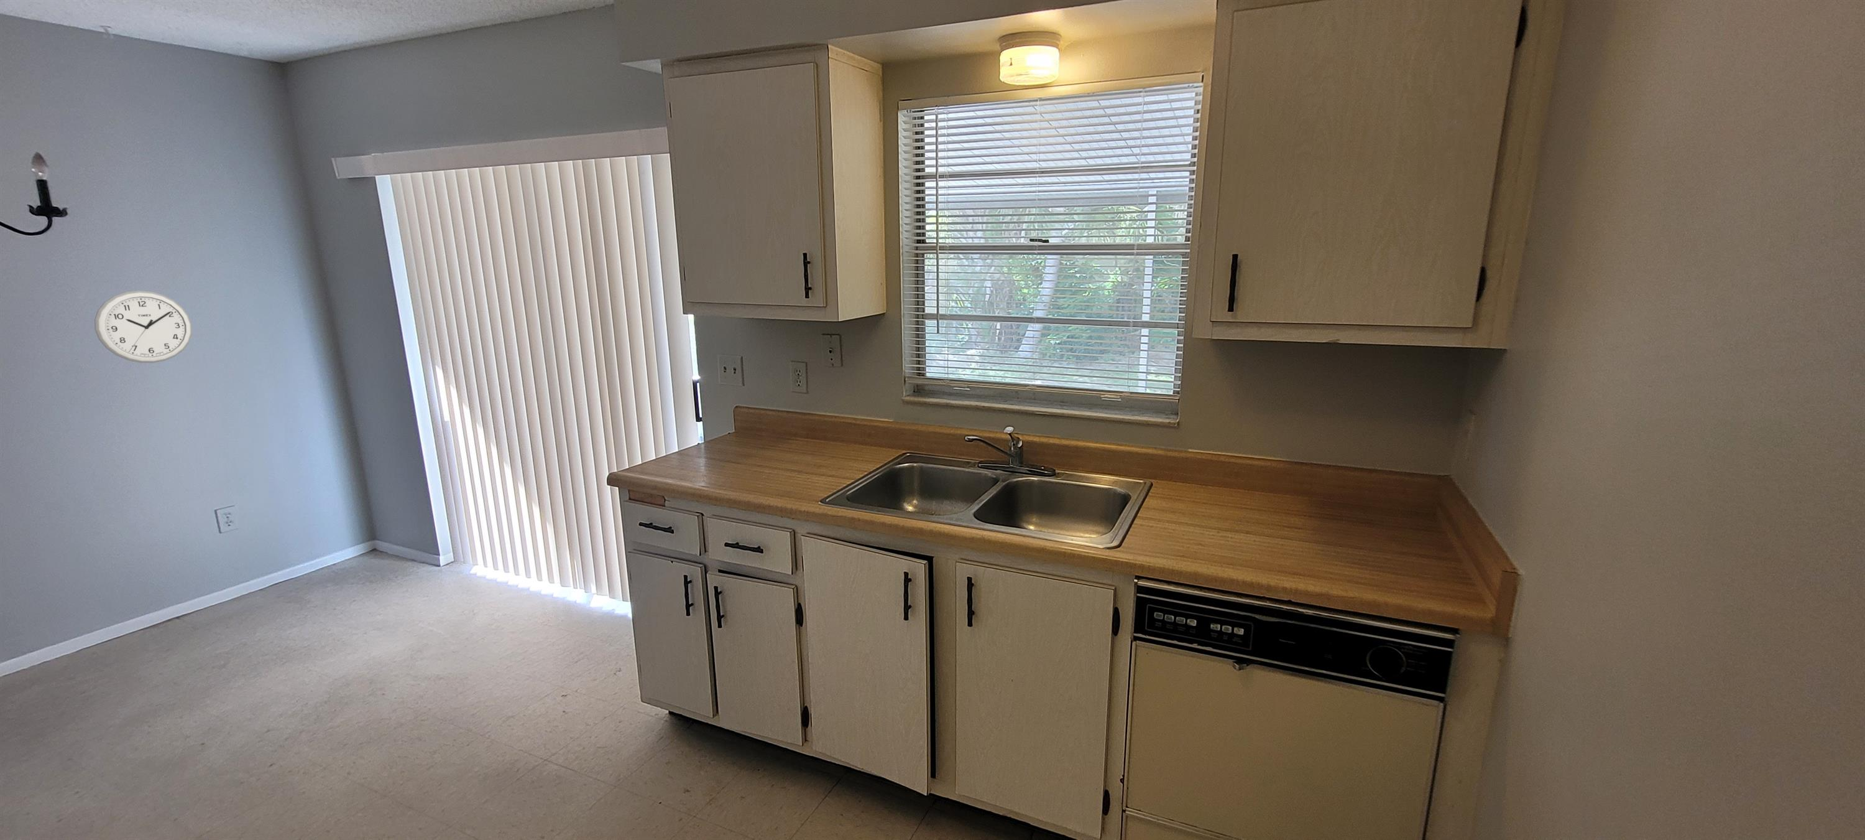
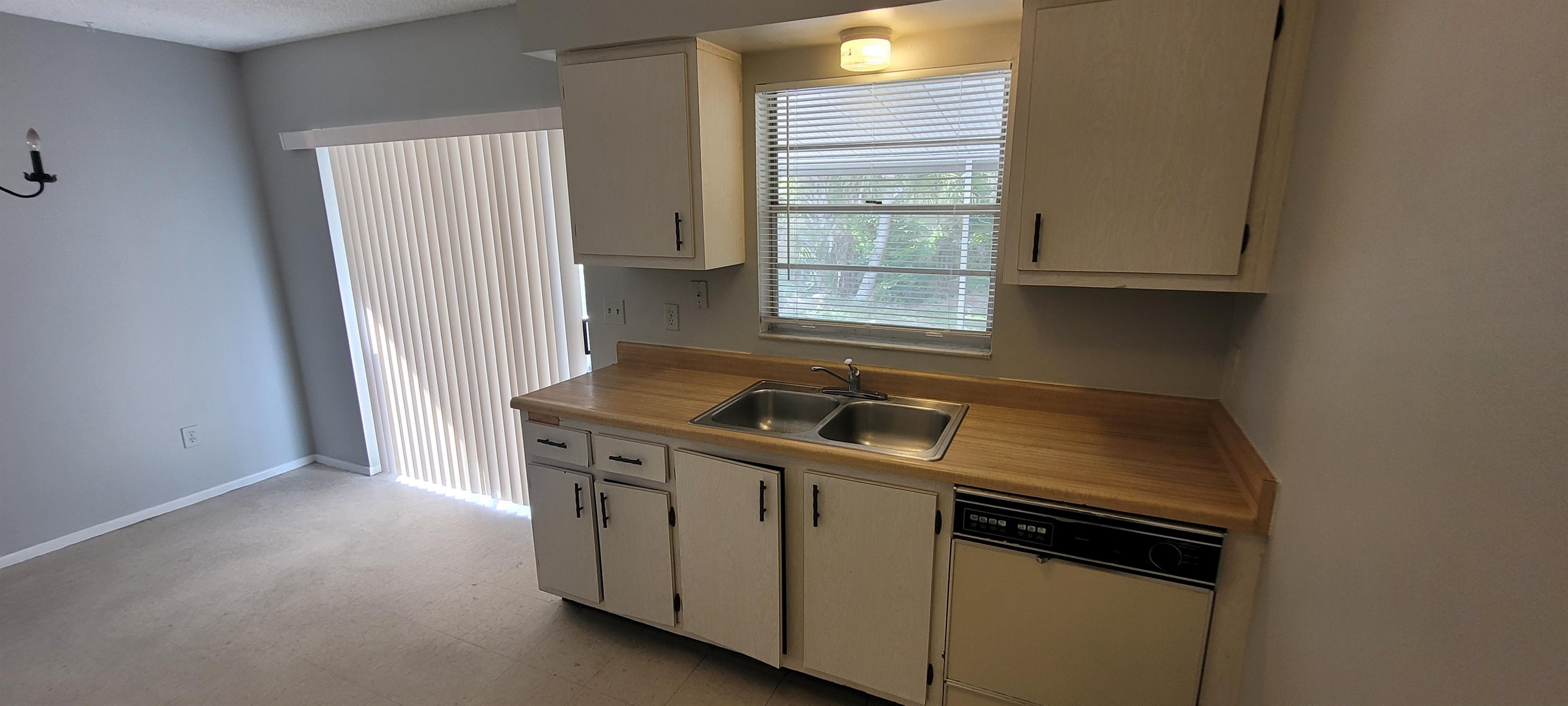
- wall clock (146, 327)
